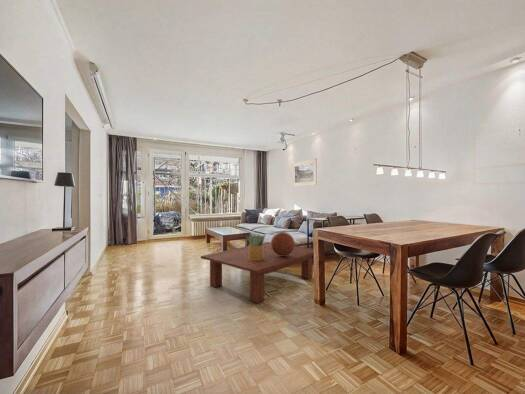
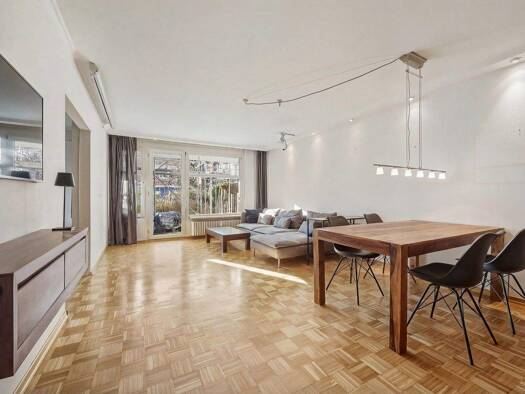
- coffee table (263, 267)
- potted plant (256, 246)
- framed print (303, 173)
- decorative sphere (282, 244)
